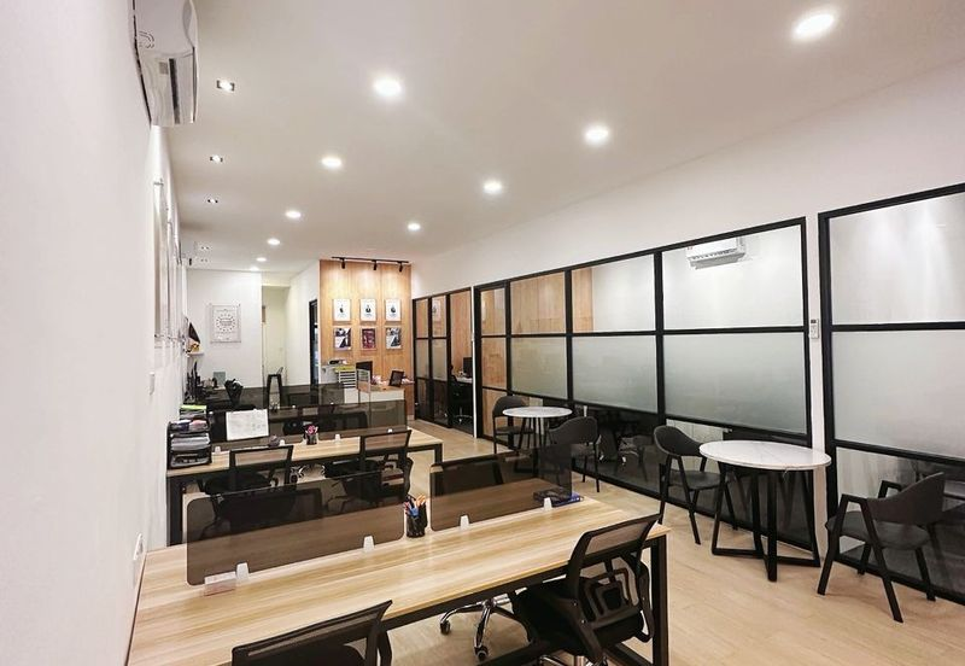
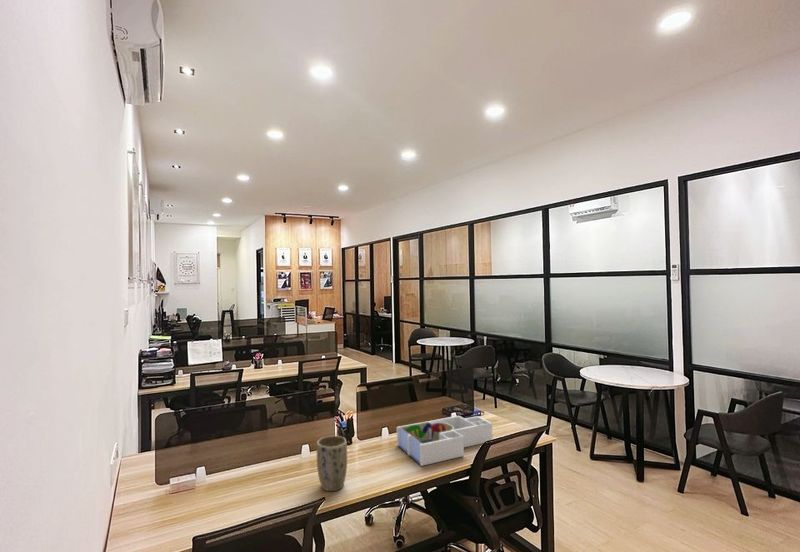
+ desk organizer (449, 436)
+ plant pot (332, 463)
